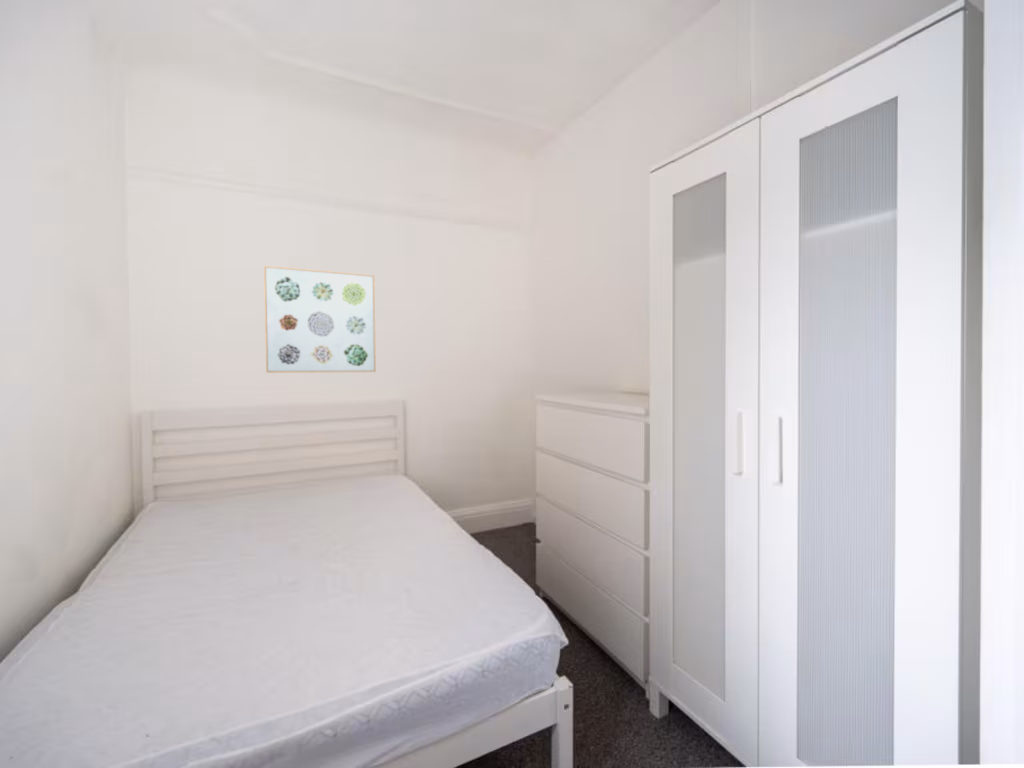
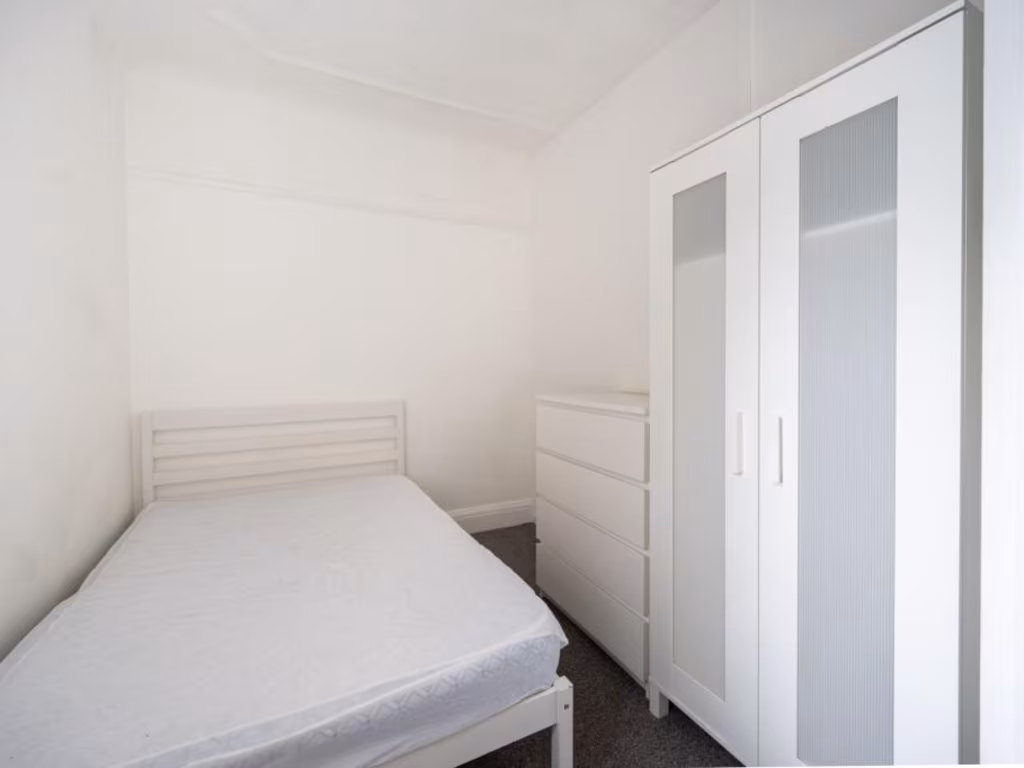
- wall art (322, 321)
